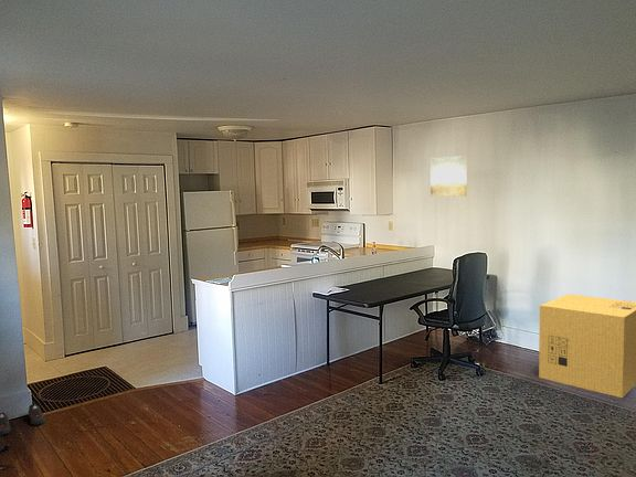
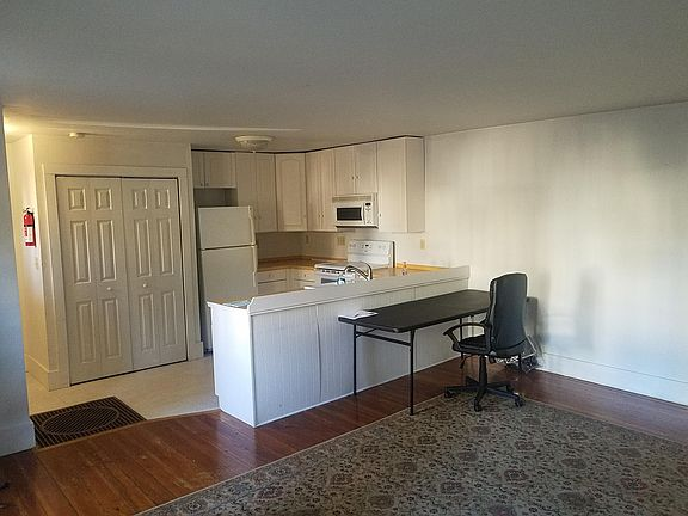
- shoe (29, 416)
- cardboard box (592, 340)
- wall art (447, 177)
